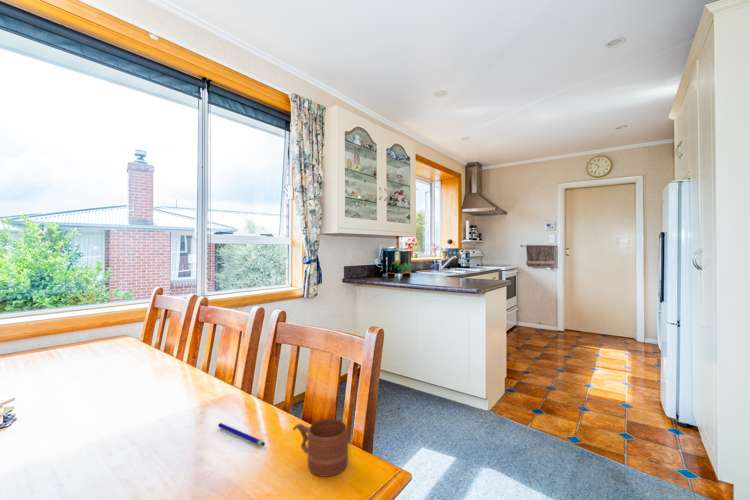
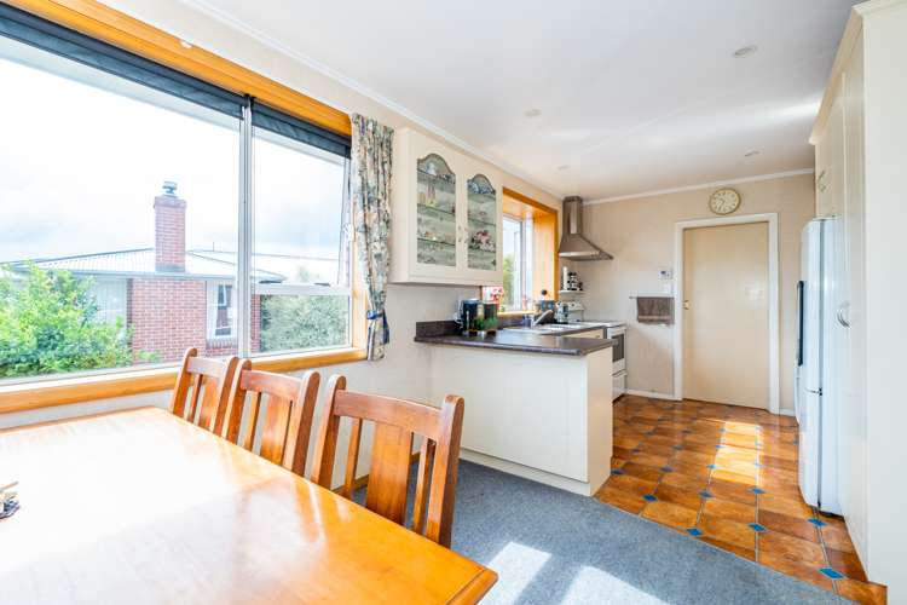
- mug (319, 442)
- pen (240, 434)
